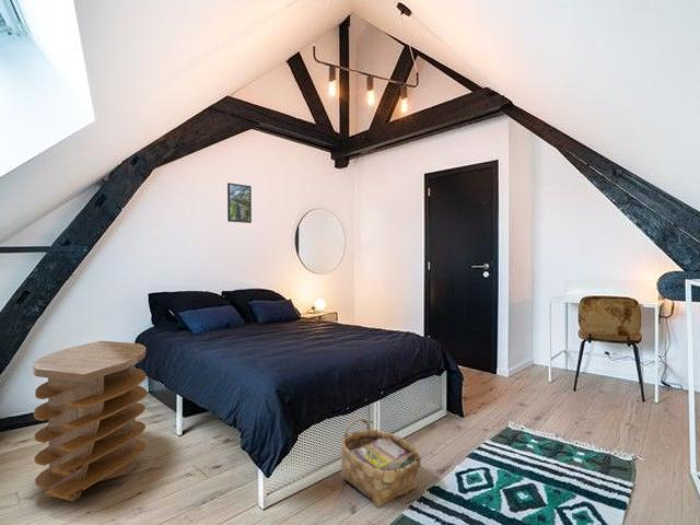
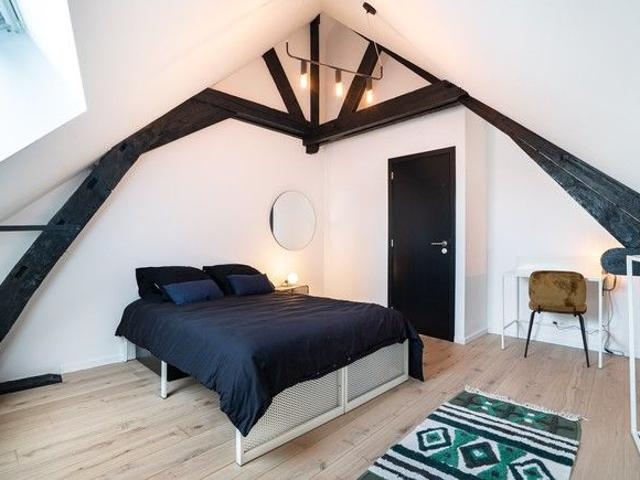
- woven basket (381, 457)
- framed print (240, 202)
- side table (94, 417)
